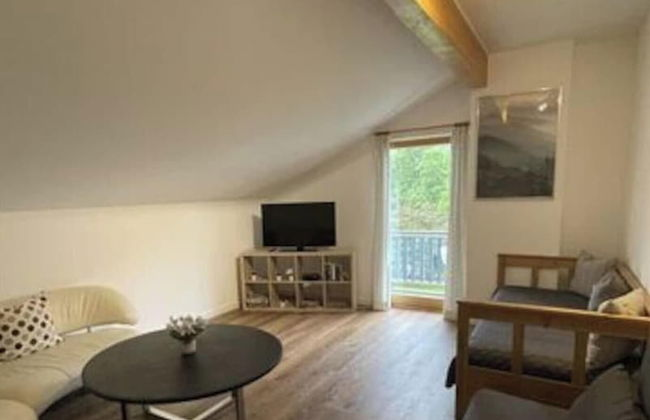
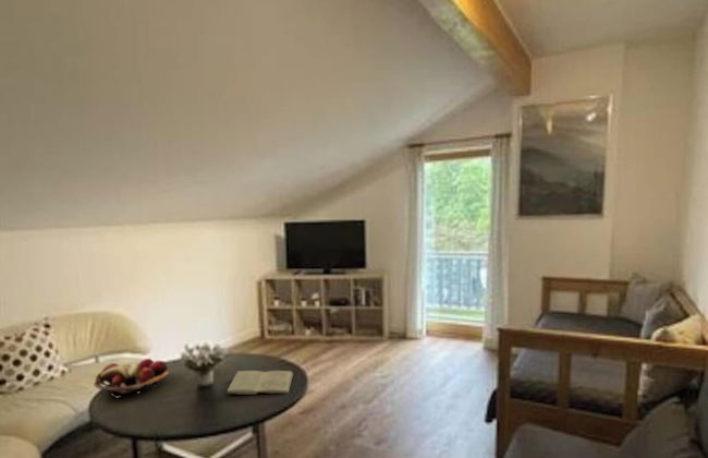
+ book (261, 382)
+ fruit basket (132, 374)
